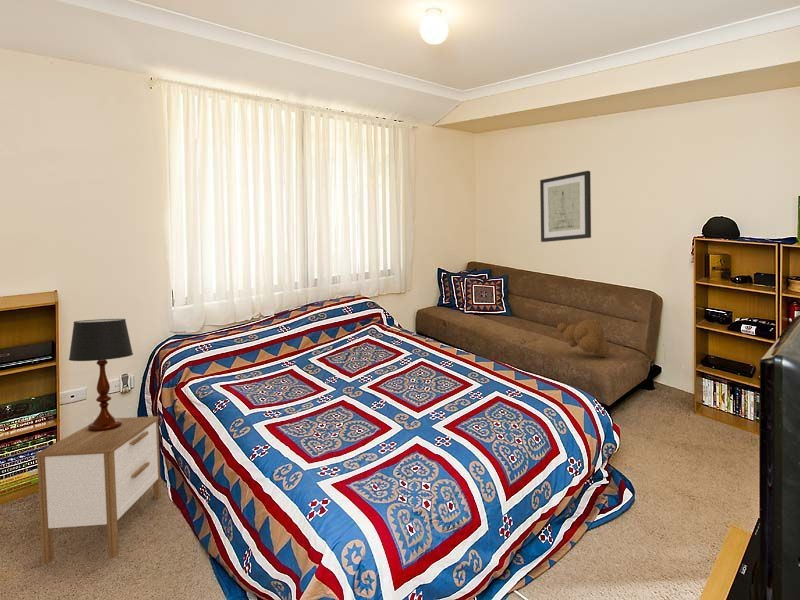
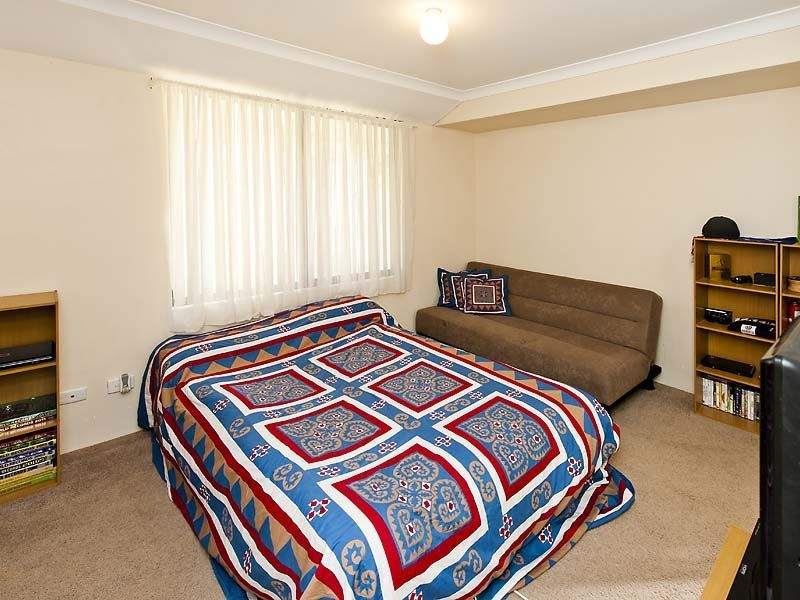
- wall art (564, 207)
- teddy bear (583, 337)
- table lamp (102, 373)
- nightstand (108, 481)
